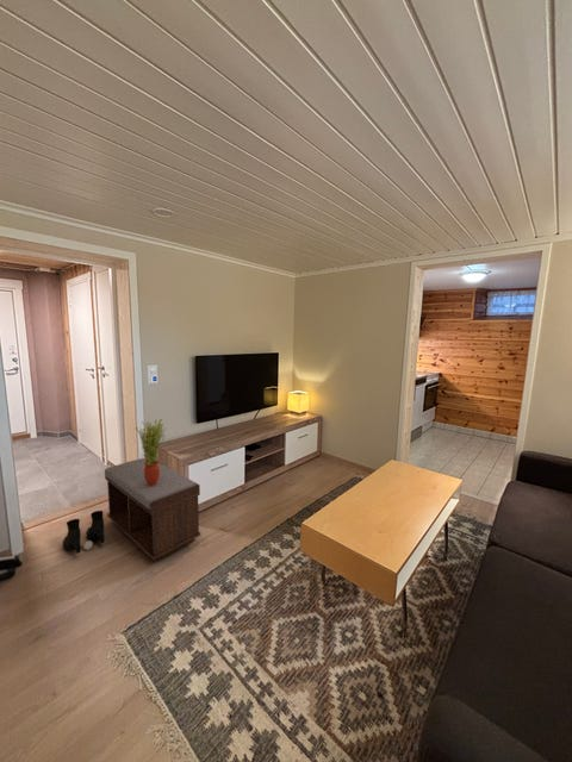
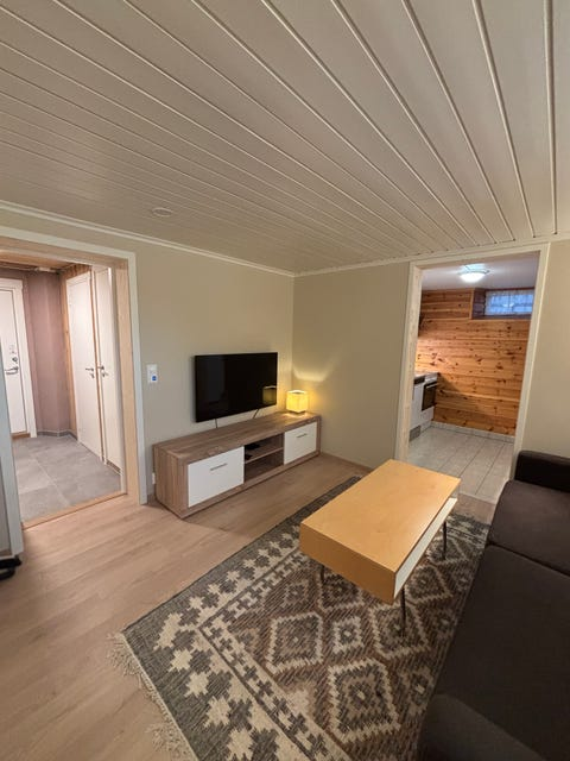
- boots (79, 527)
- bench (150, 502)
- potted plant (153, 450)
